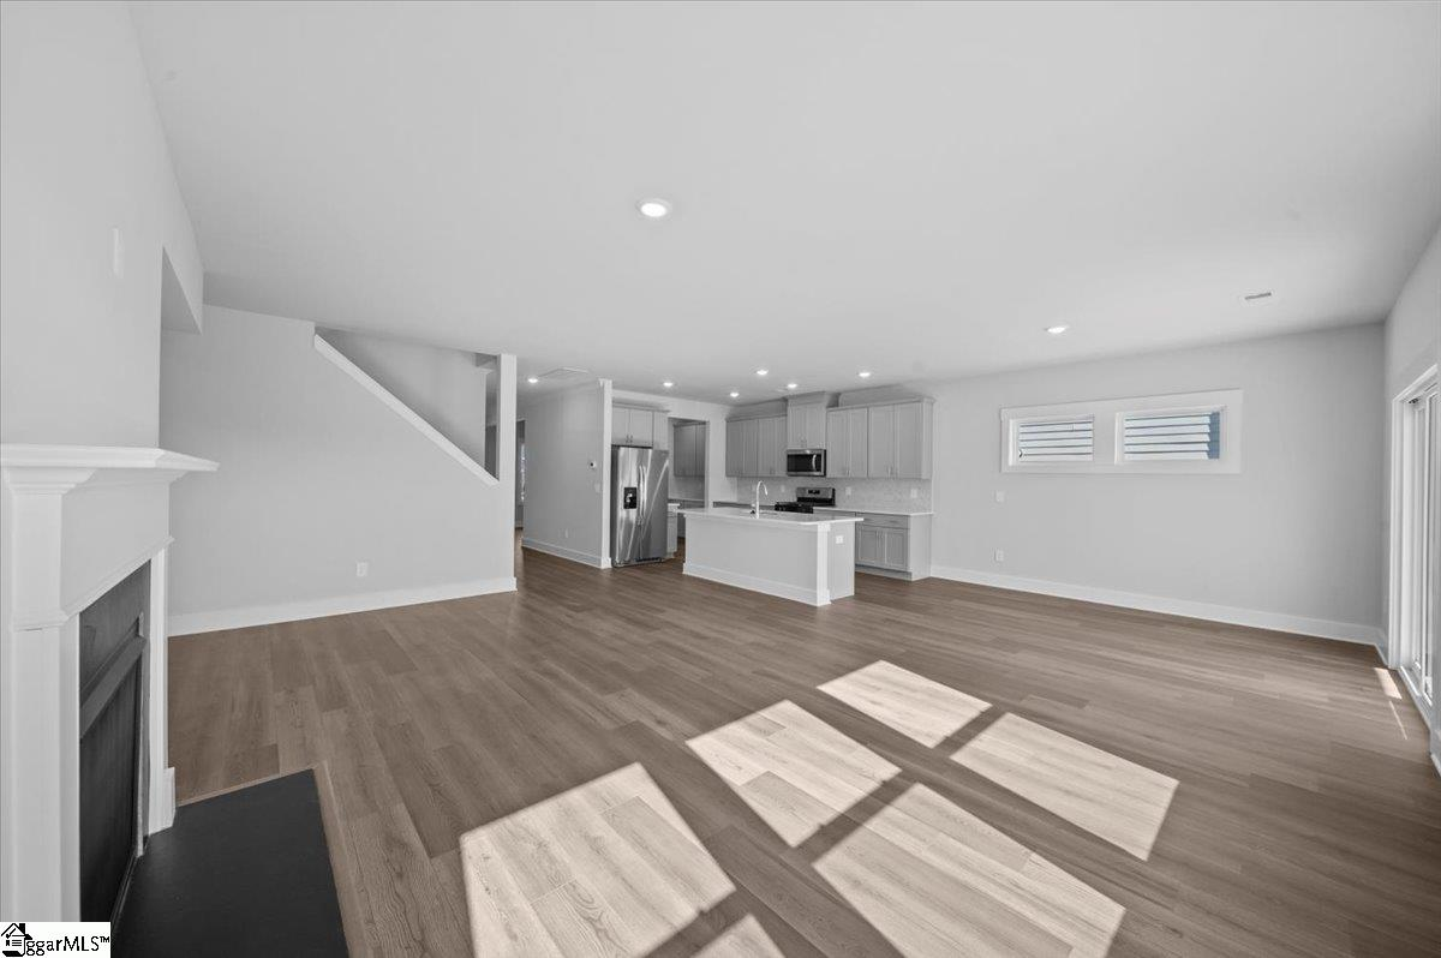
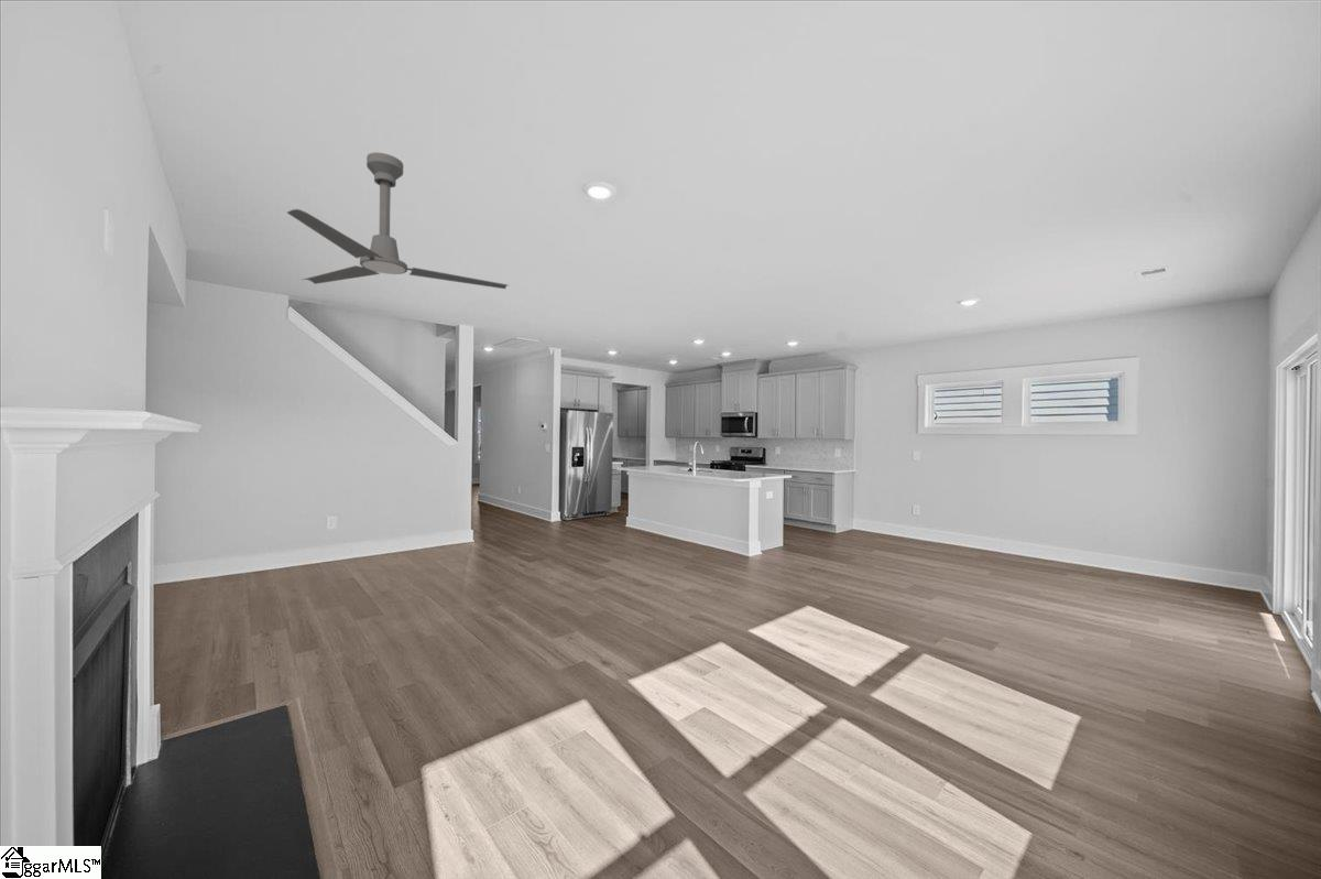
+ ceiling fan (389, 217)
